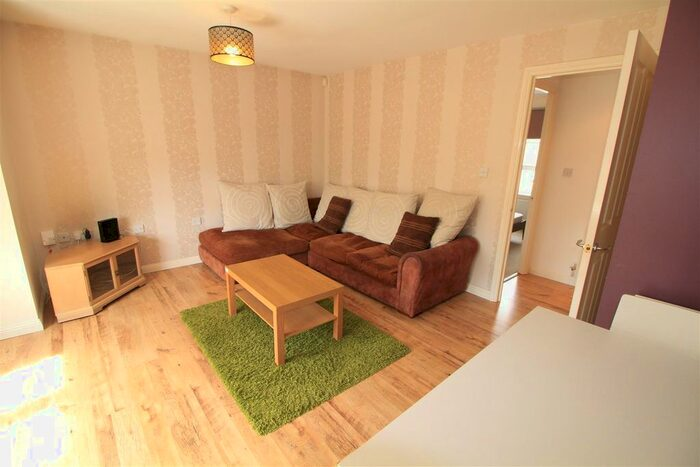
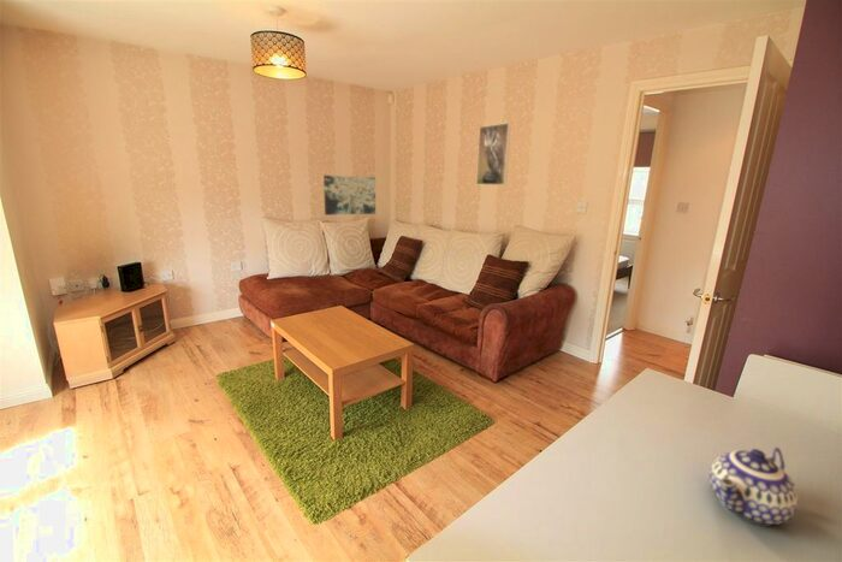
+ wall art (350, 195)
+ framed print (492, 155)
+ teapot (753, 479)
